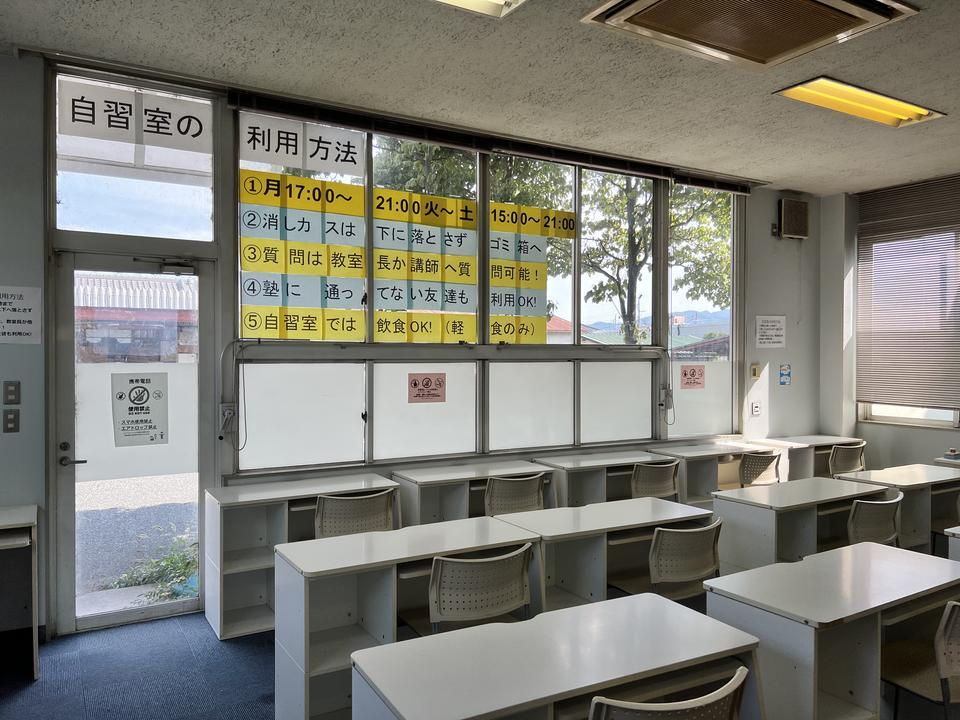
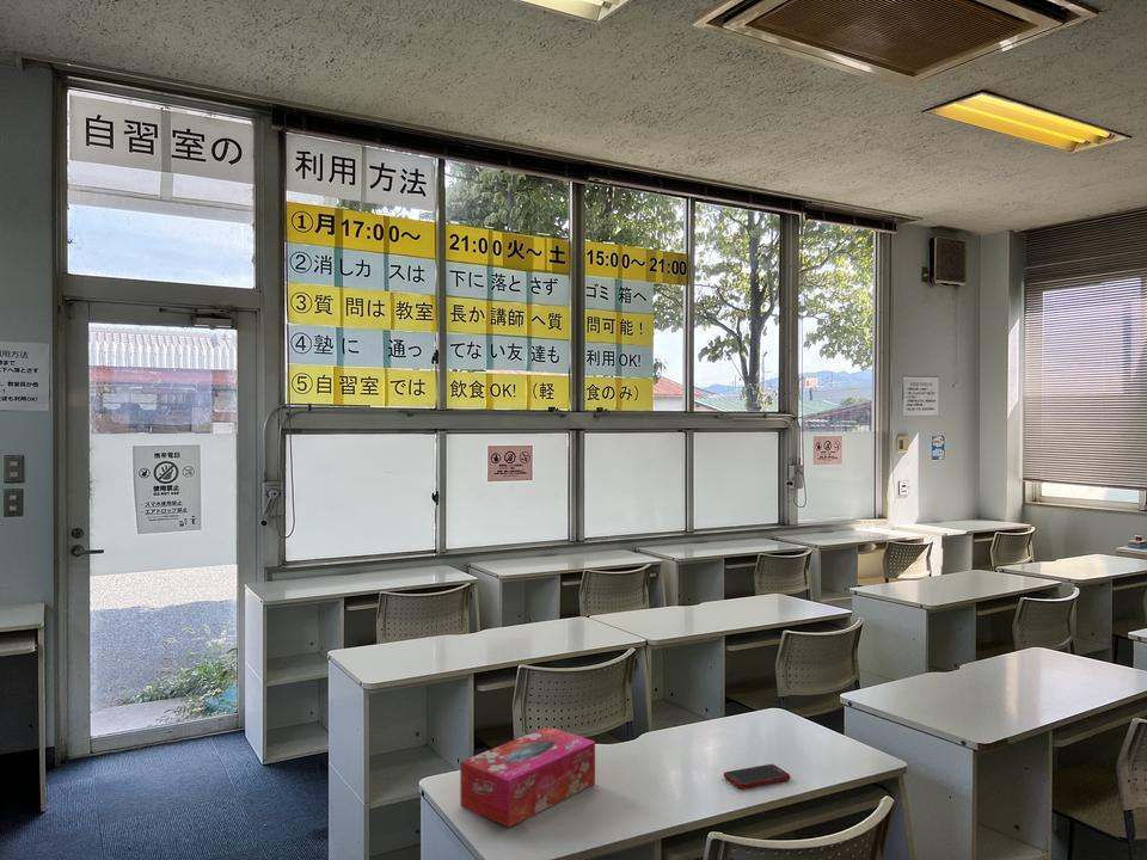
+ tissue box (529, 773)
+ cell phone (756, 775)
